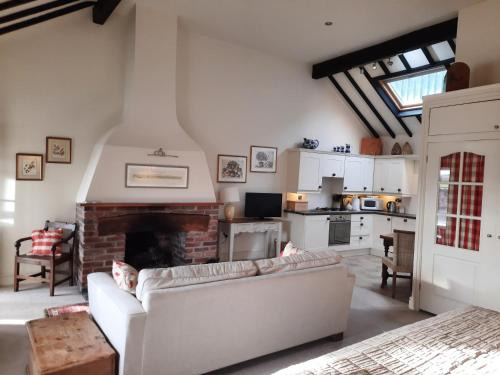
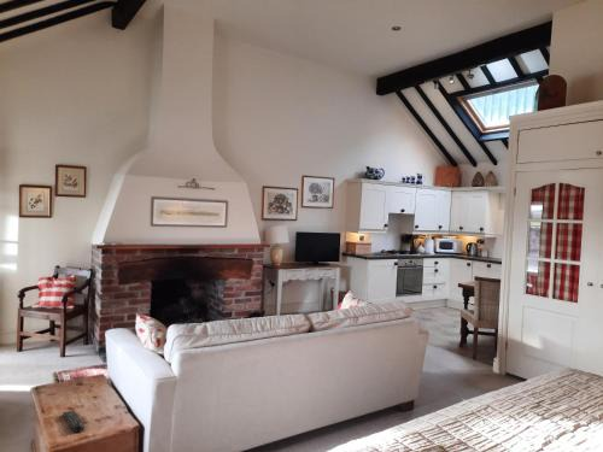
+ remote control (72, 419)
